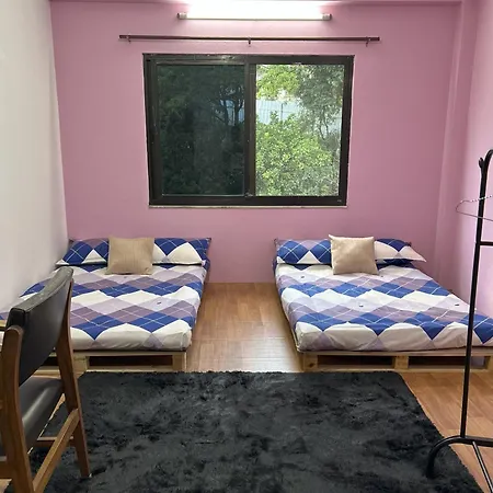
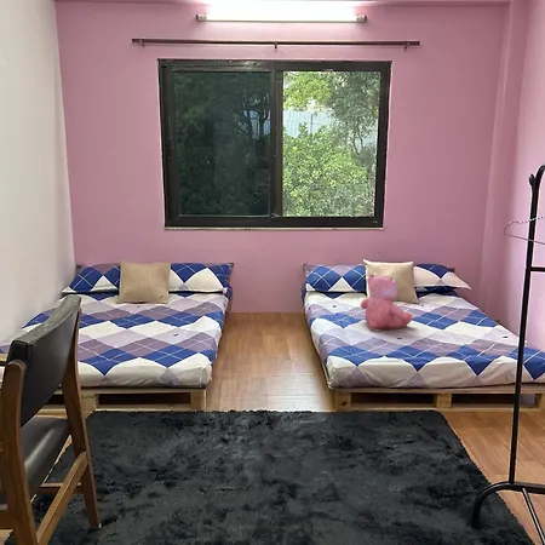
+ teddy bear (386, 299)
